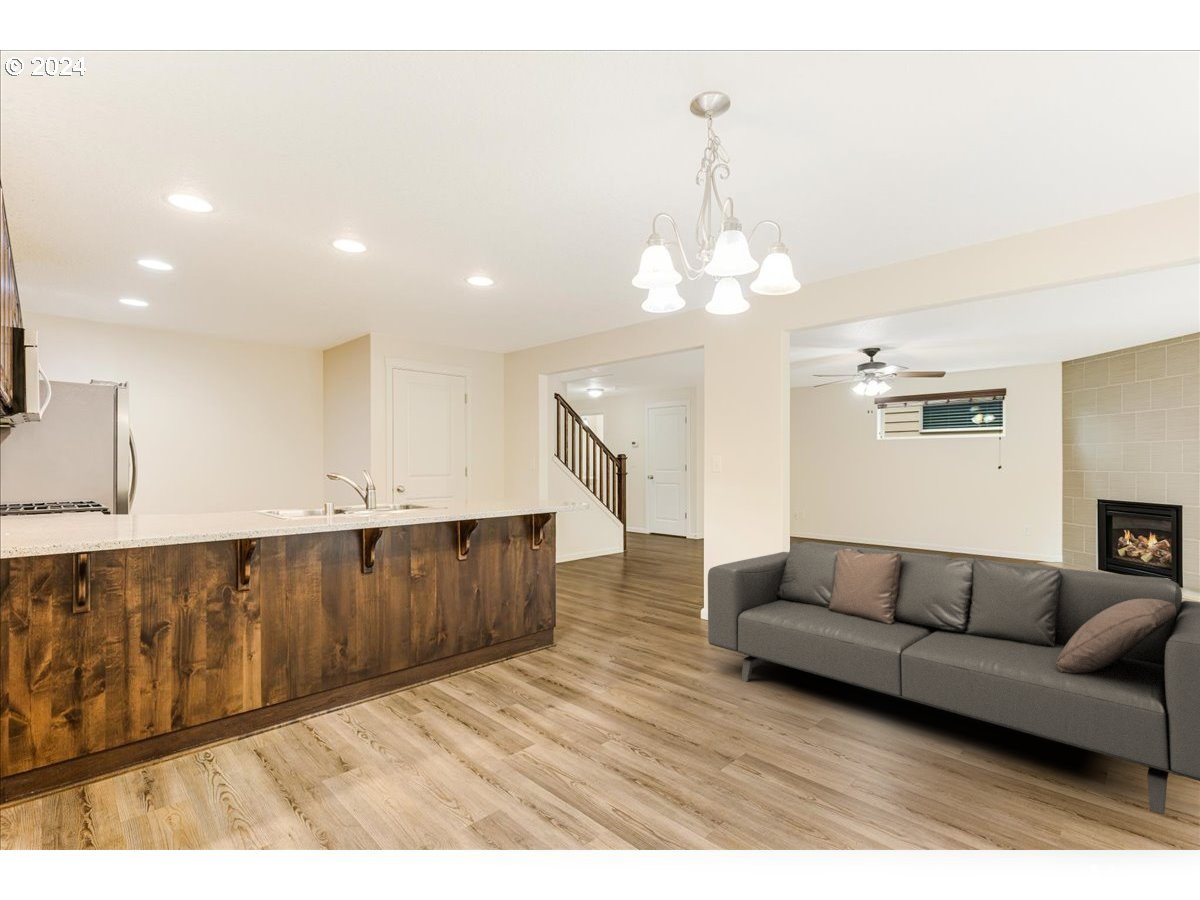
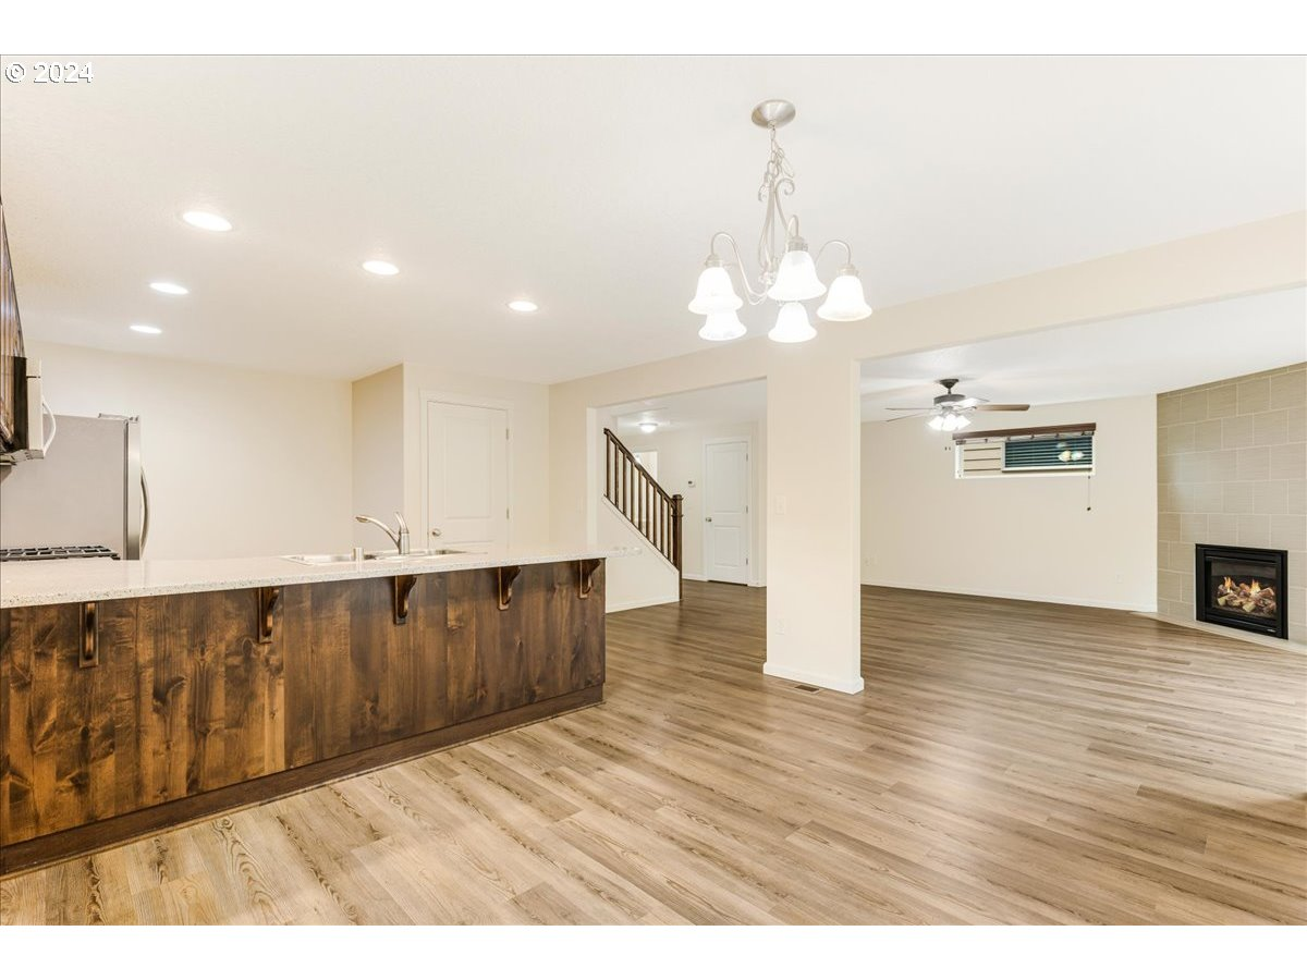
- sofa (931, 632)
